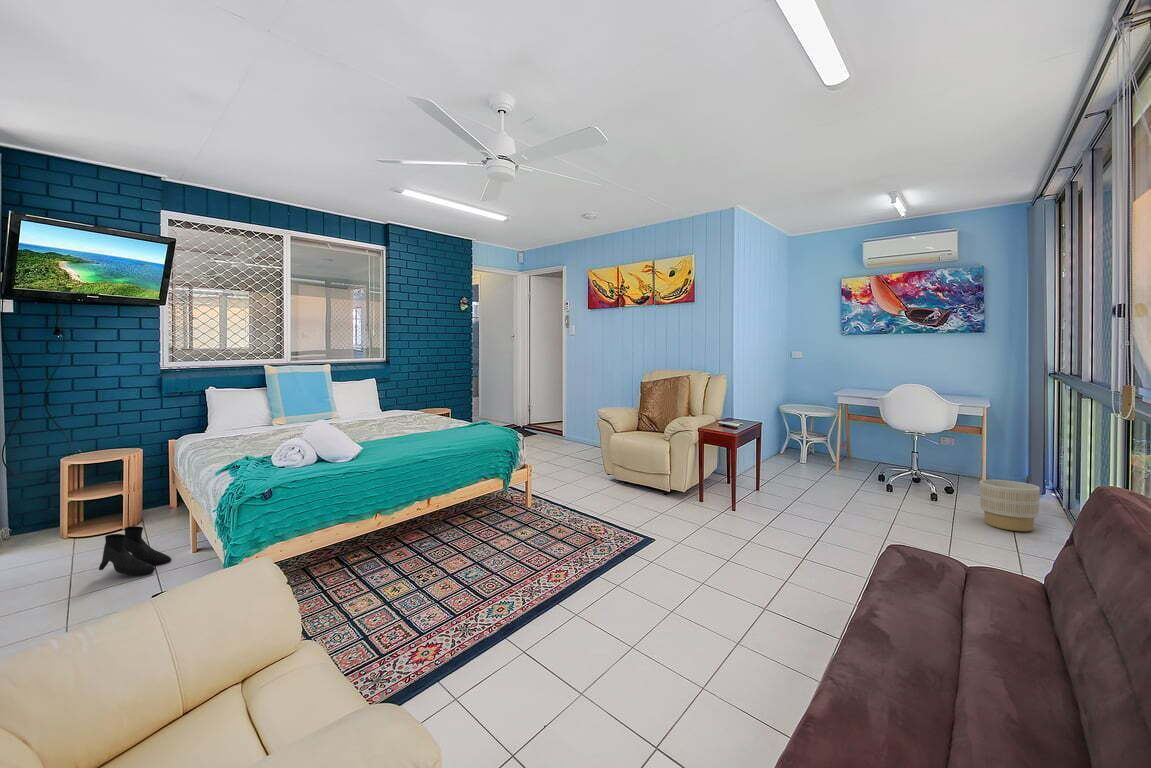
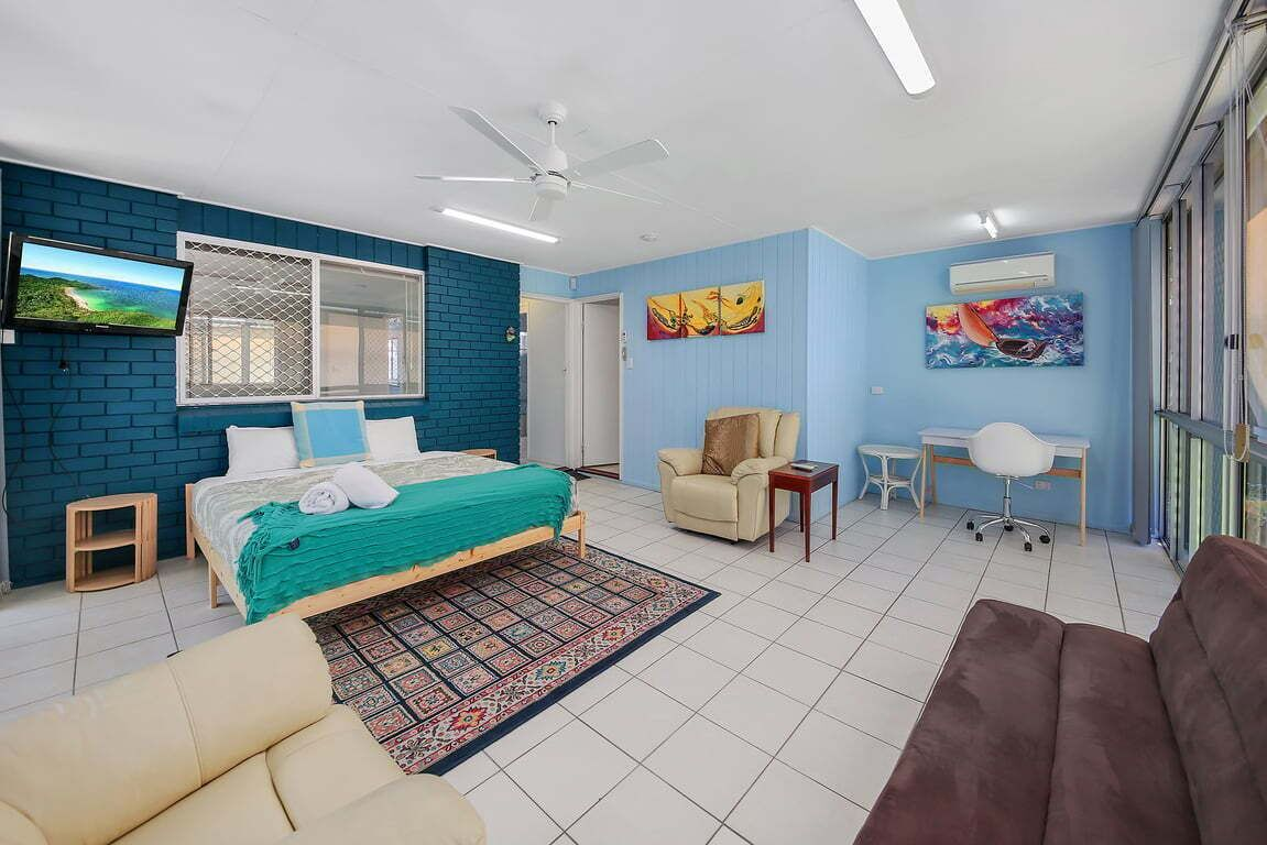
- planter (1008, 505)
- boots (136, 548)
